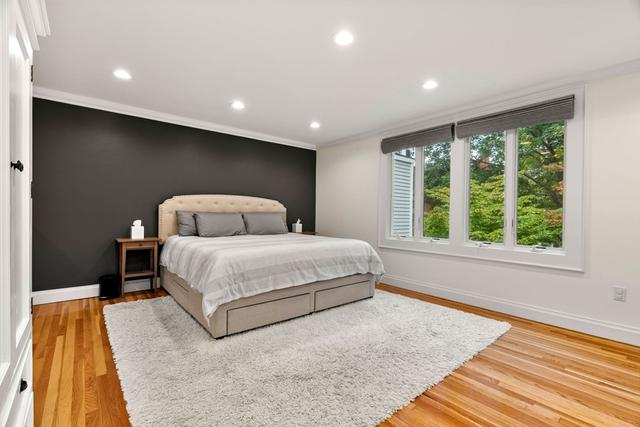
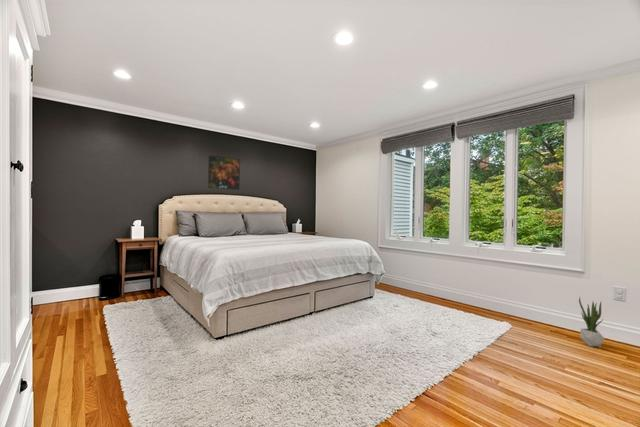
+ potted plant (591, 322)
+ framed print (224, 173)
